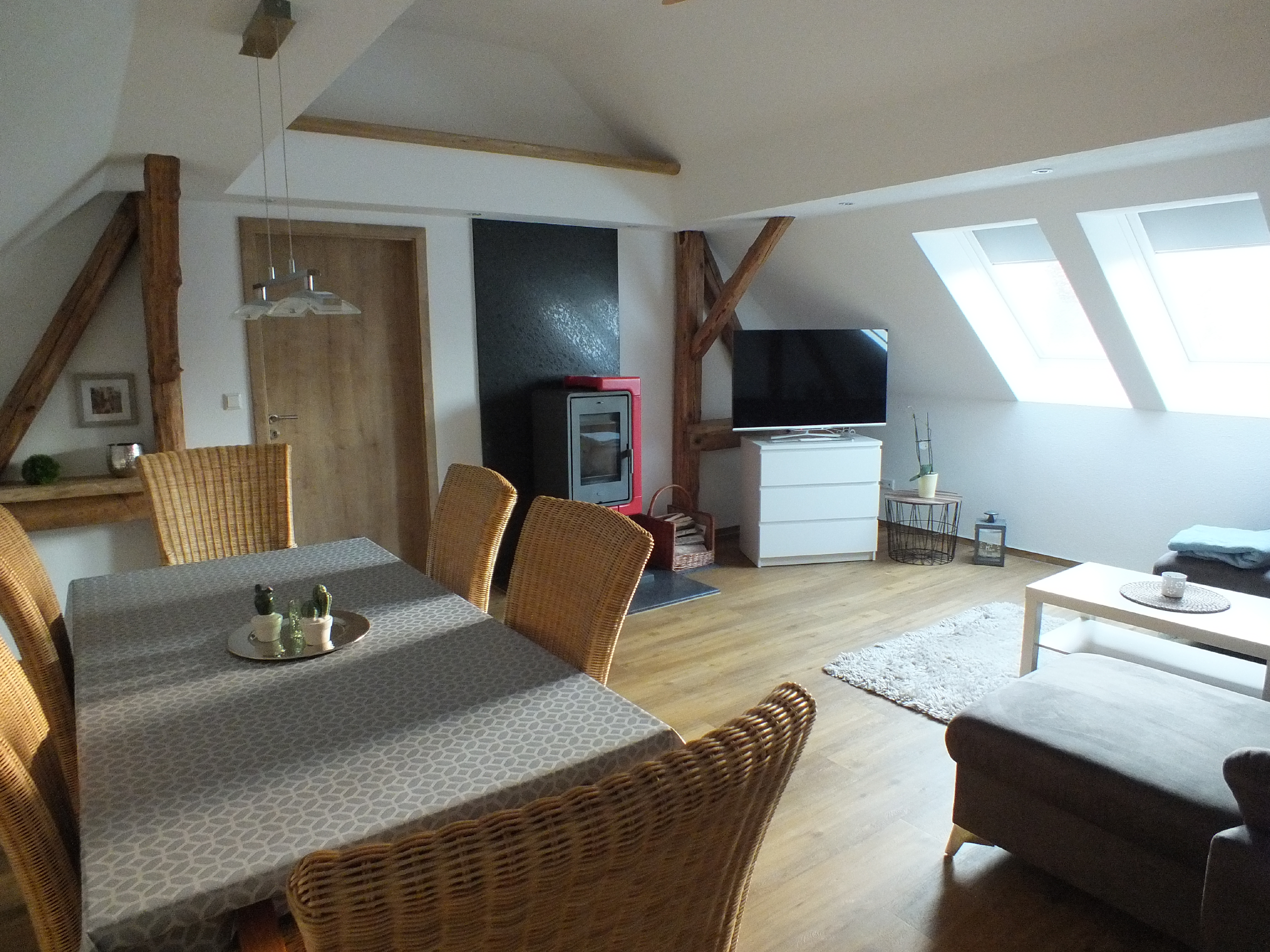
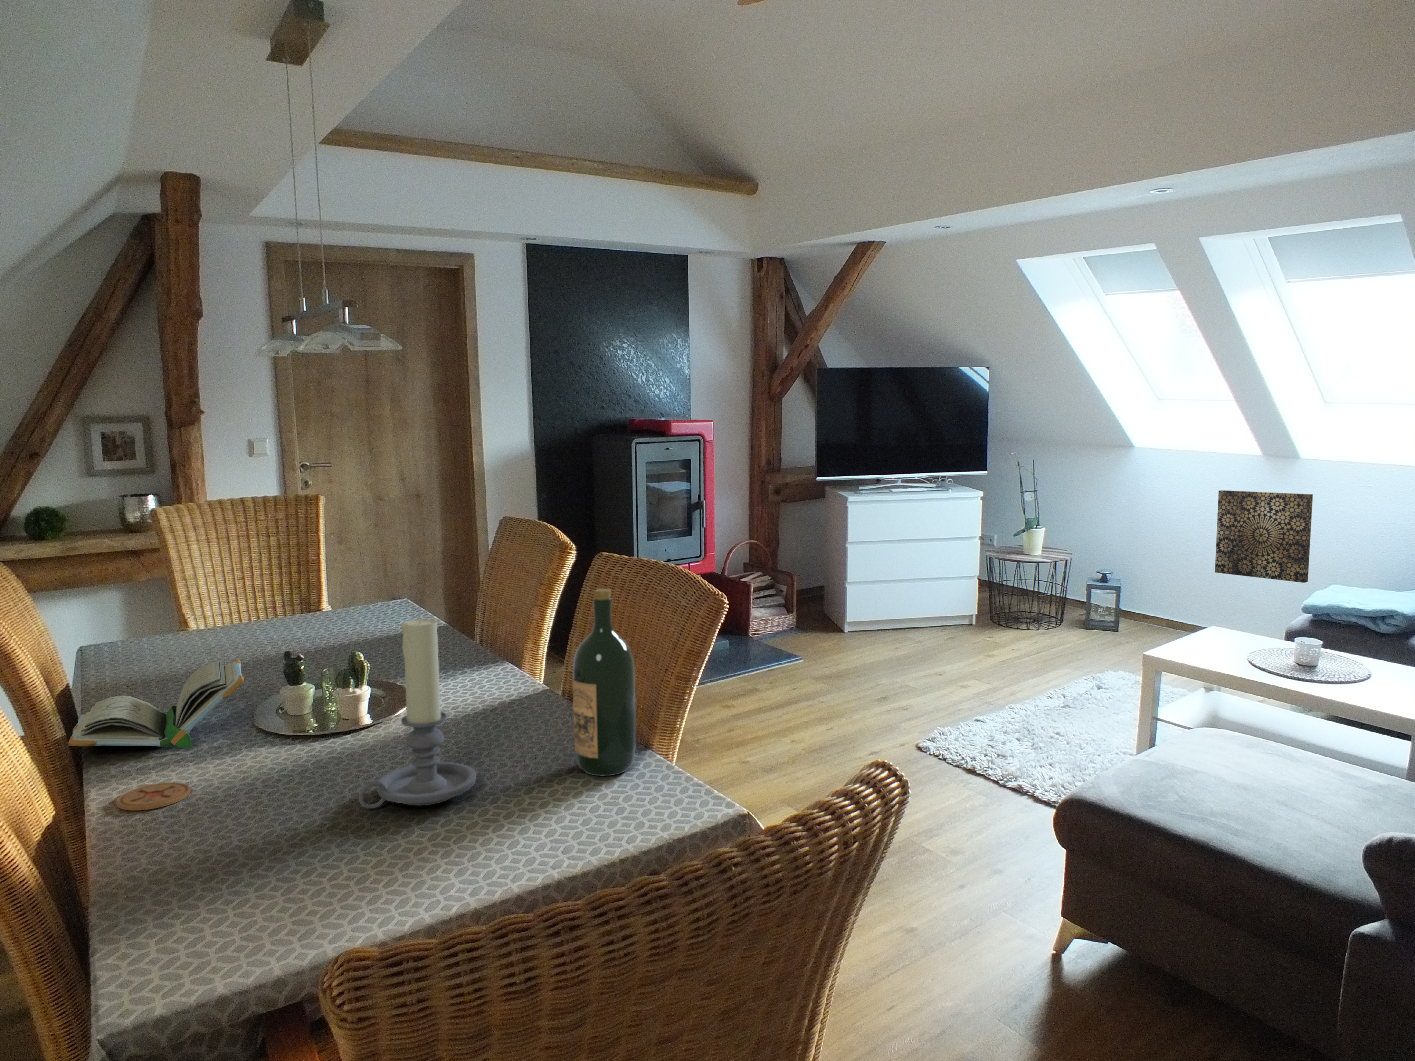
+ wine bottle (604, 680)
+ coaster (154, 796)
+ wall art (1261, 535)
+ candle holder (413, 709)
+ book (159, 710)
